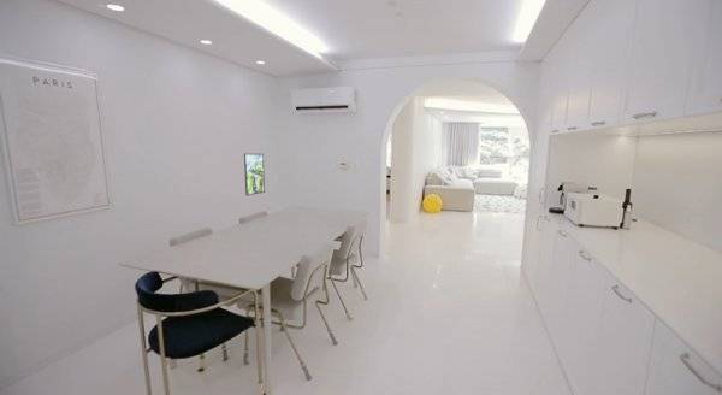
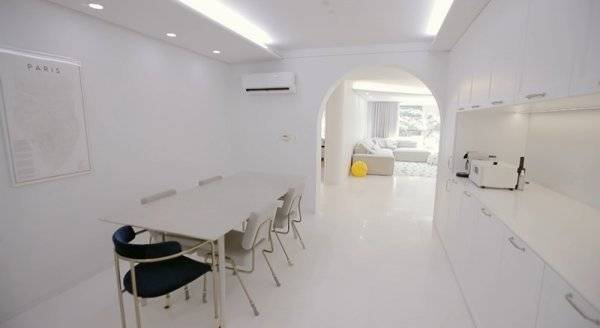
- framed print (254, 173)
